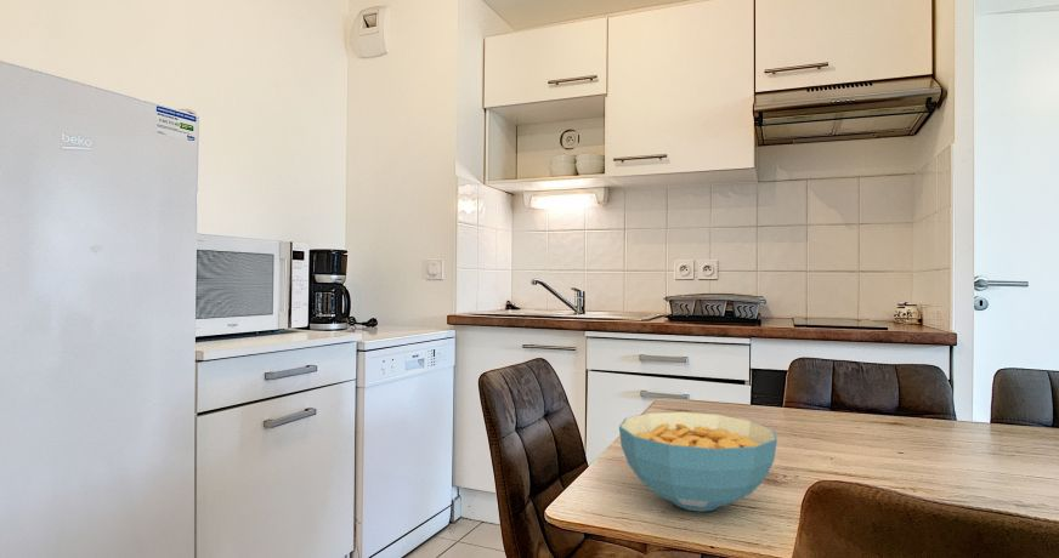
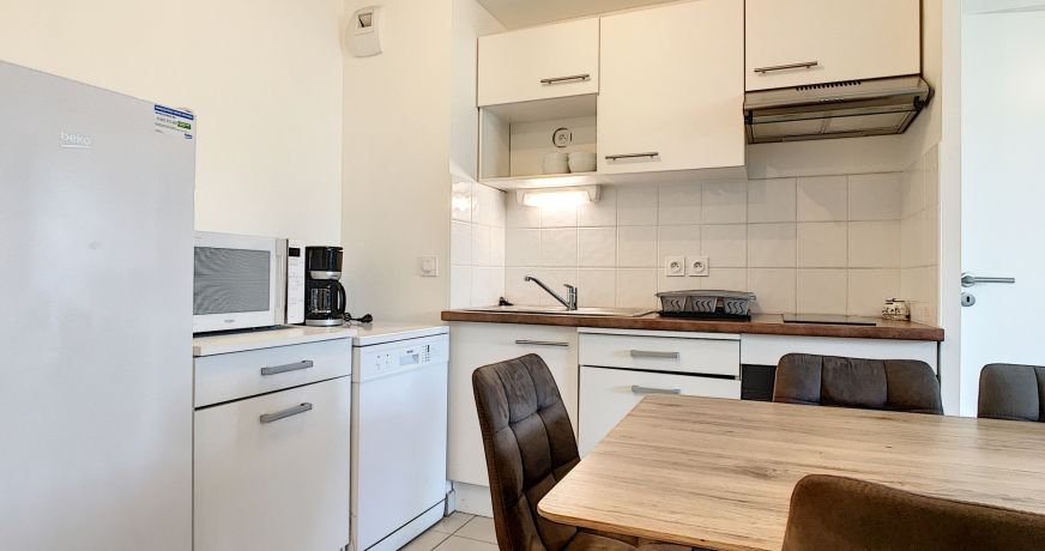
- cereal bowl (695, 465)
